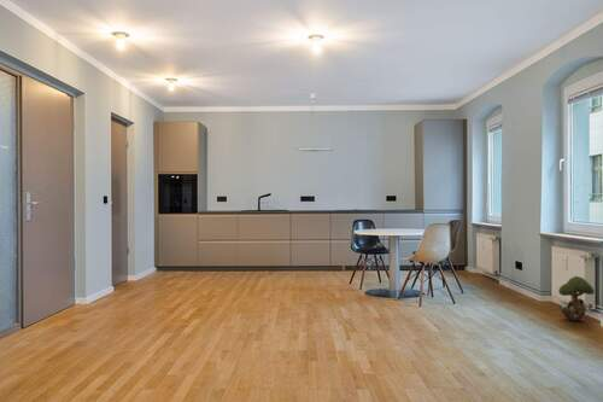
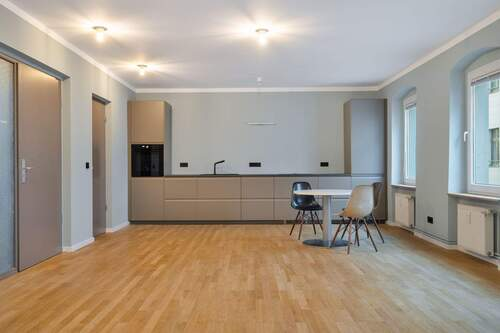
- decorative tree (572, 298)
